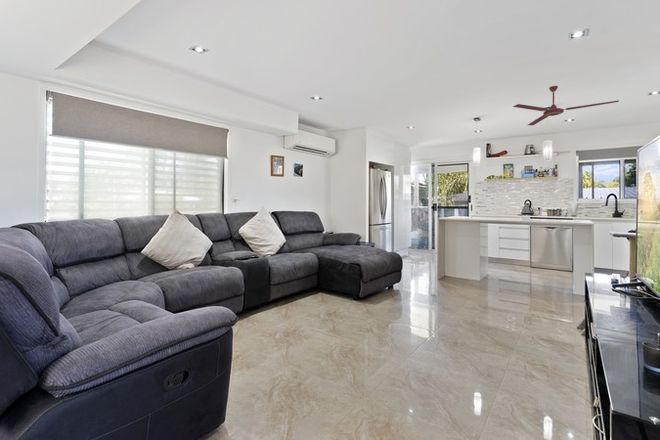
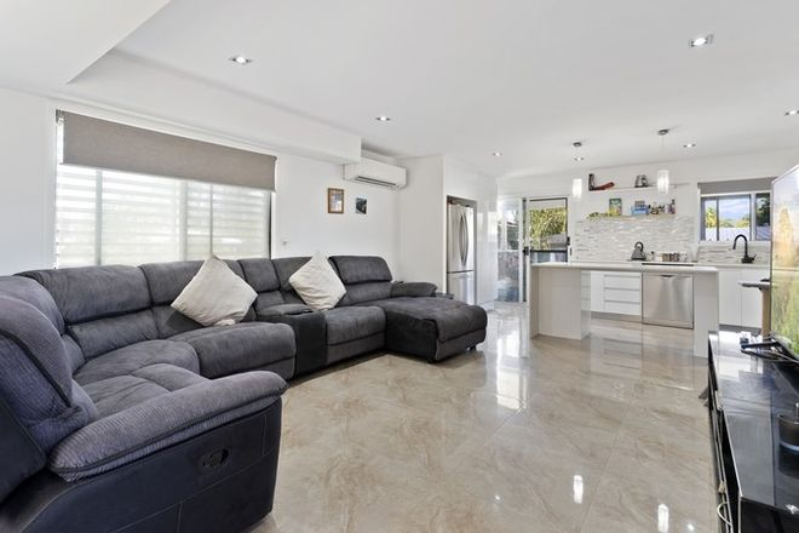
- ceiling fan (566, 108)
